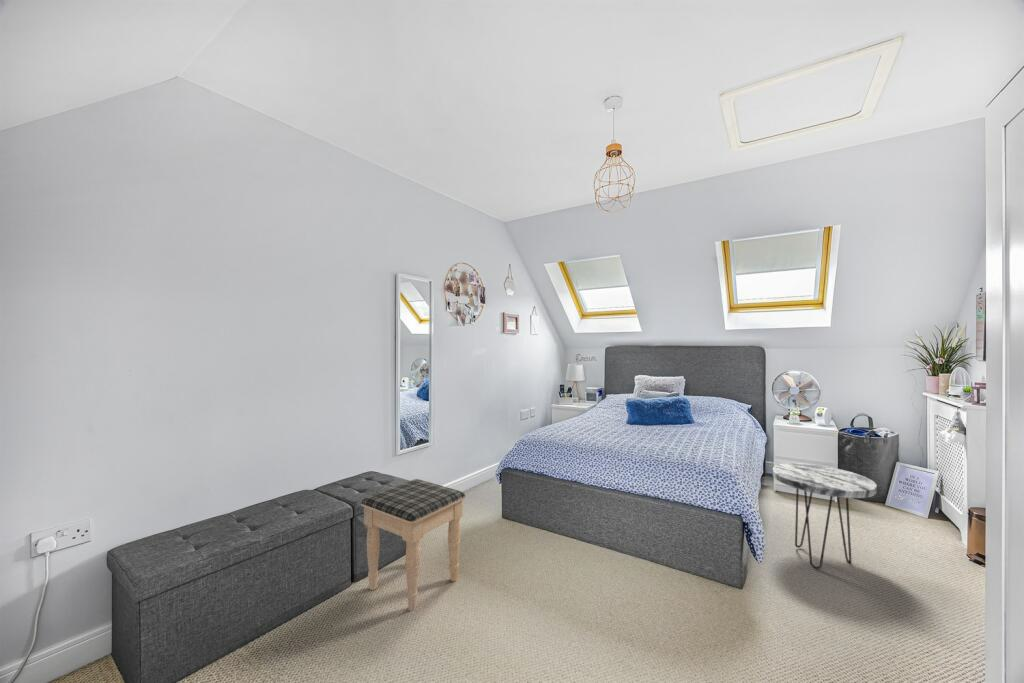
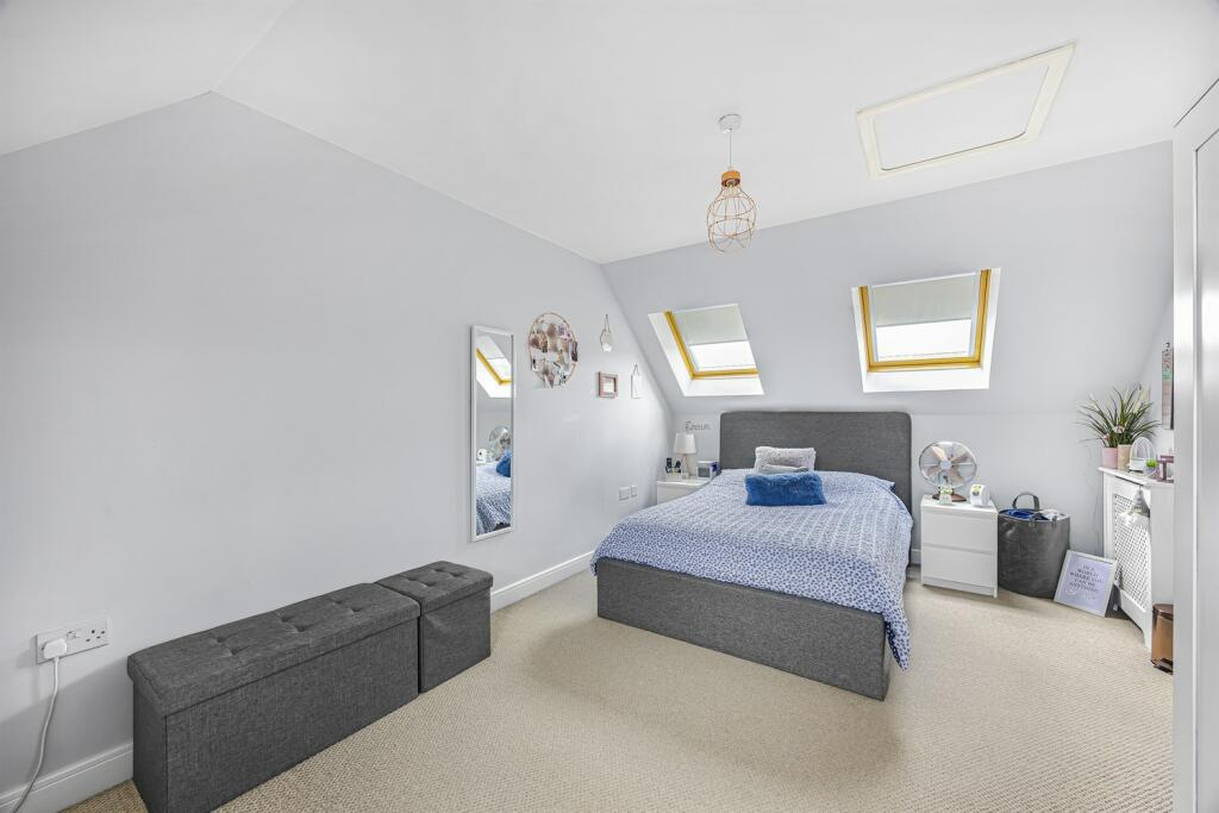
- footstool (414, 538)
- side table (827, 517)
